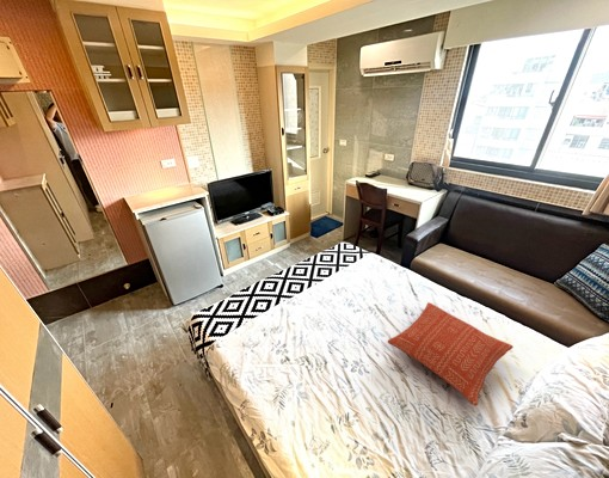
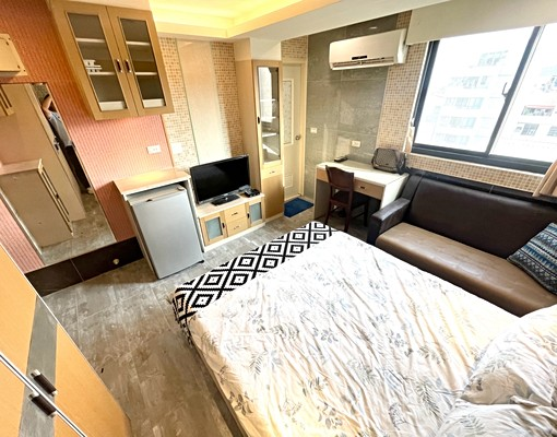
- pillow (448, 344)
